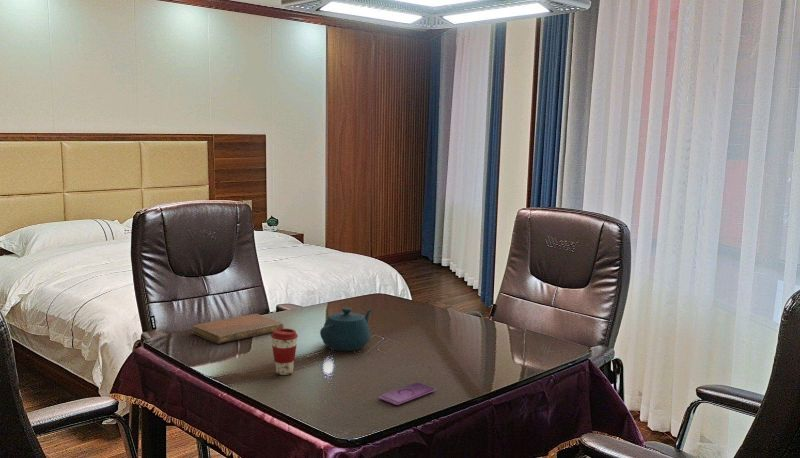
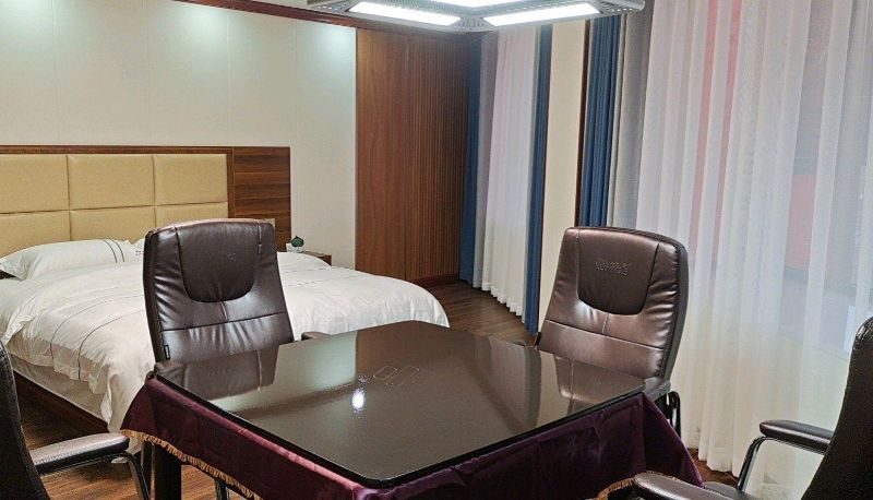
- notebook (238, 327)
- smartphone (407, 393)
- coffee cup (284, 351)
- teapot (347, 327)
